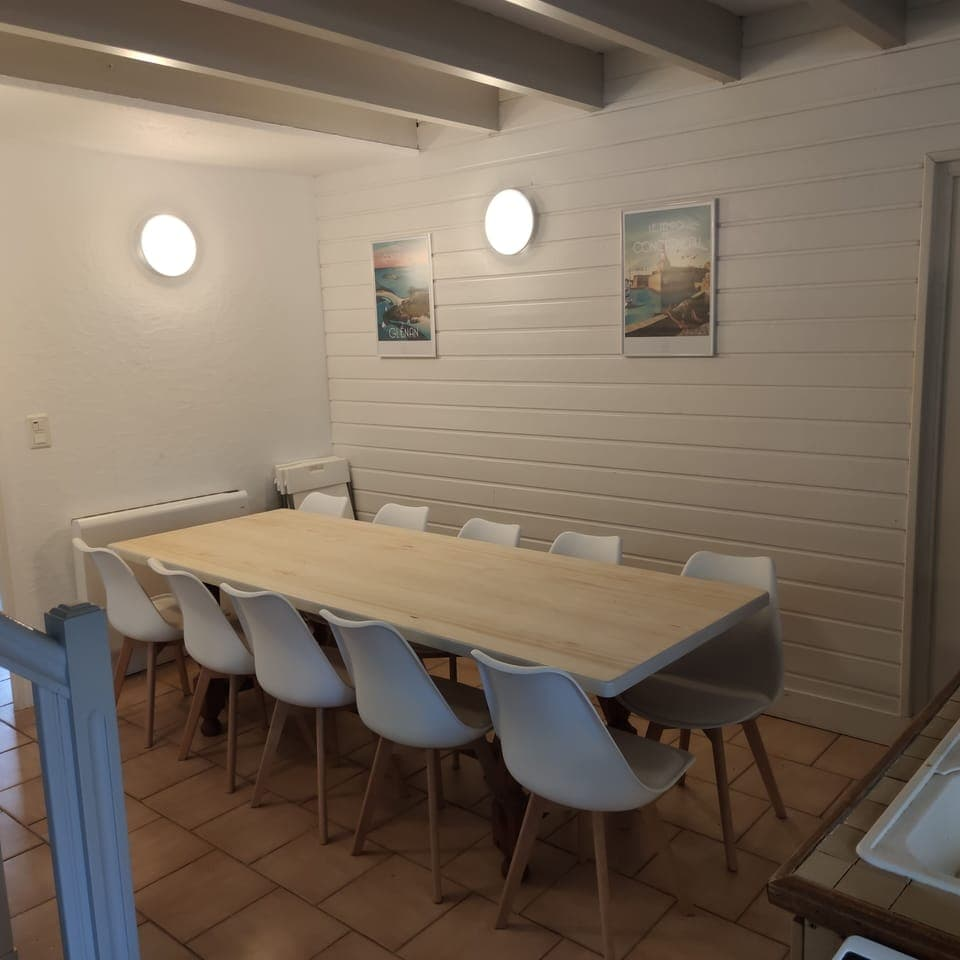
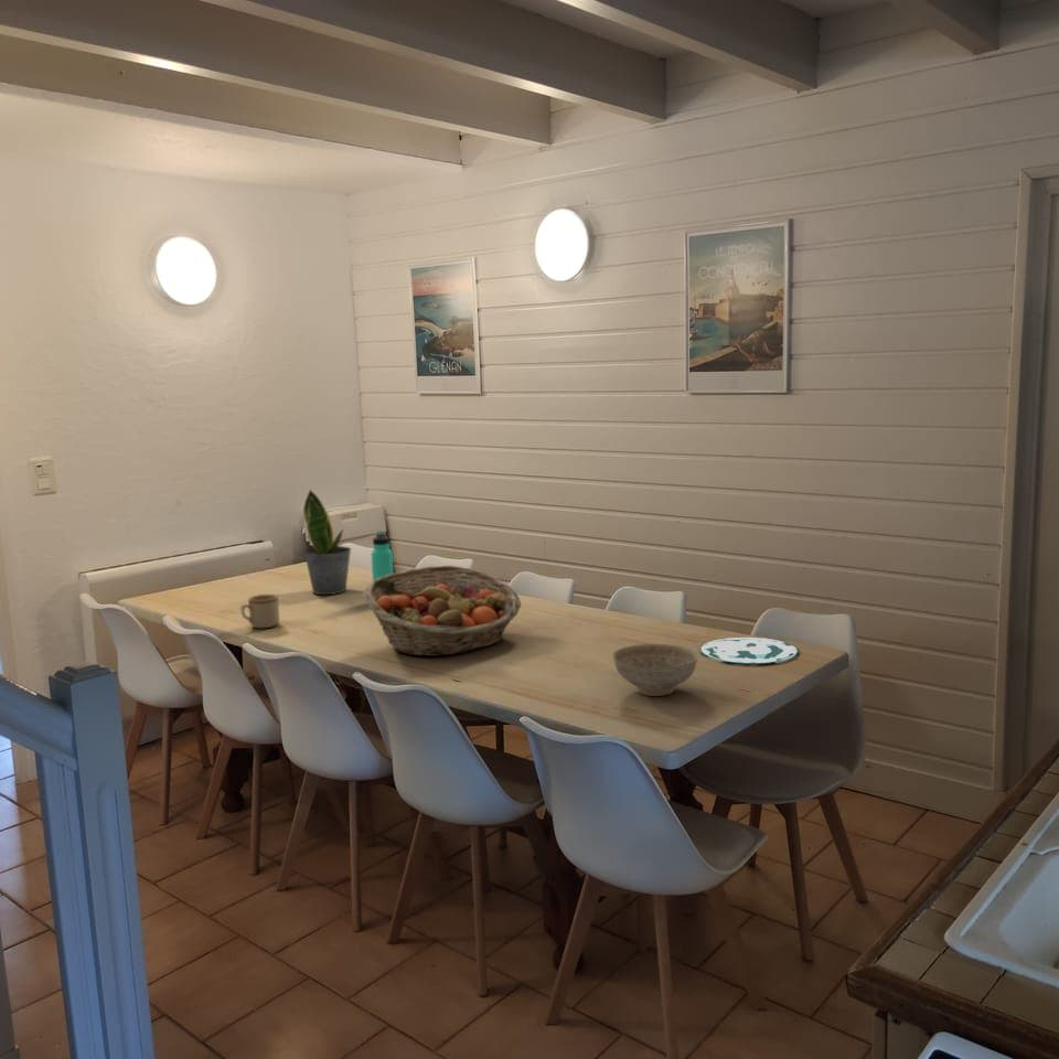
+ mug (259, 612)
+ fruit basket (443, 609)
+ decorative bowl (655, 672)
+ plate (748, 645)
+ thermos bottle (382, 566)
+ potted plant (327, 541)
